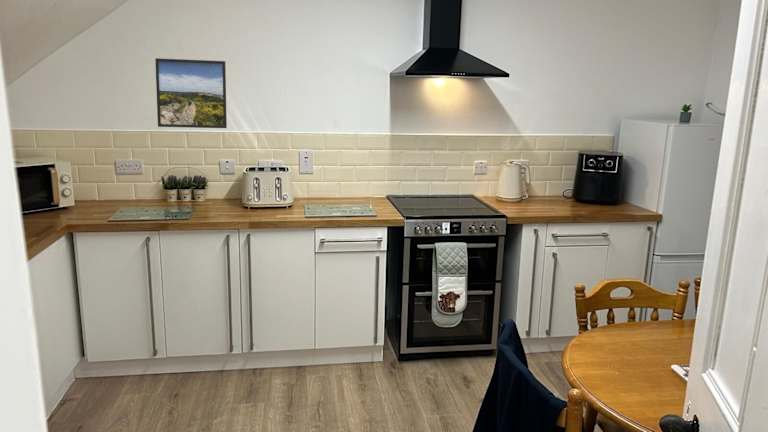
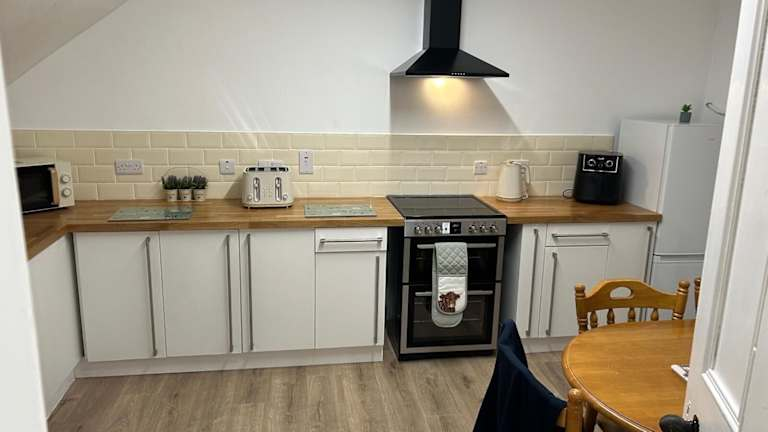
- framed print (191, 93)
